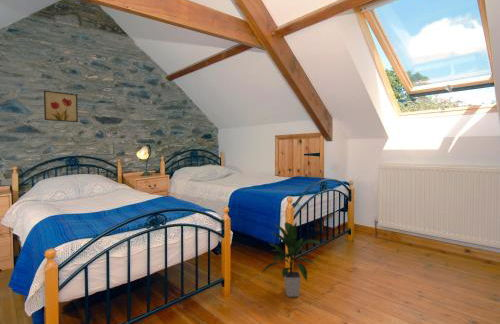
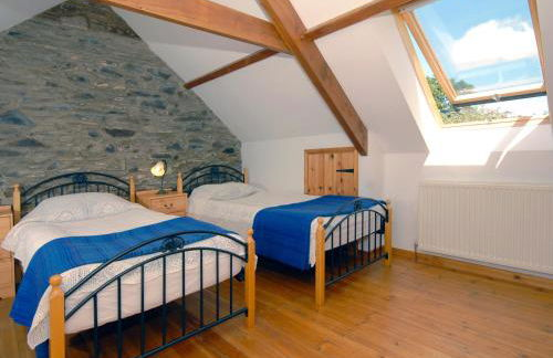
- indoor plant (289, 256)
- wall art (61, 107)
